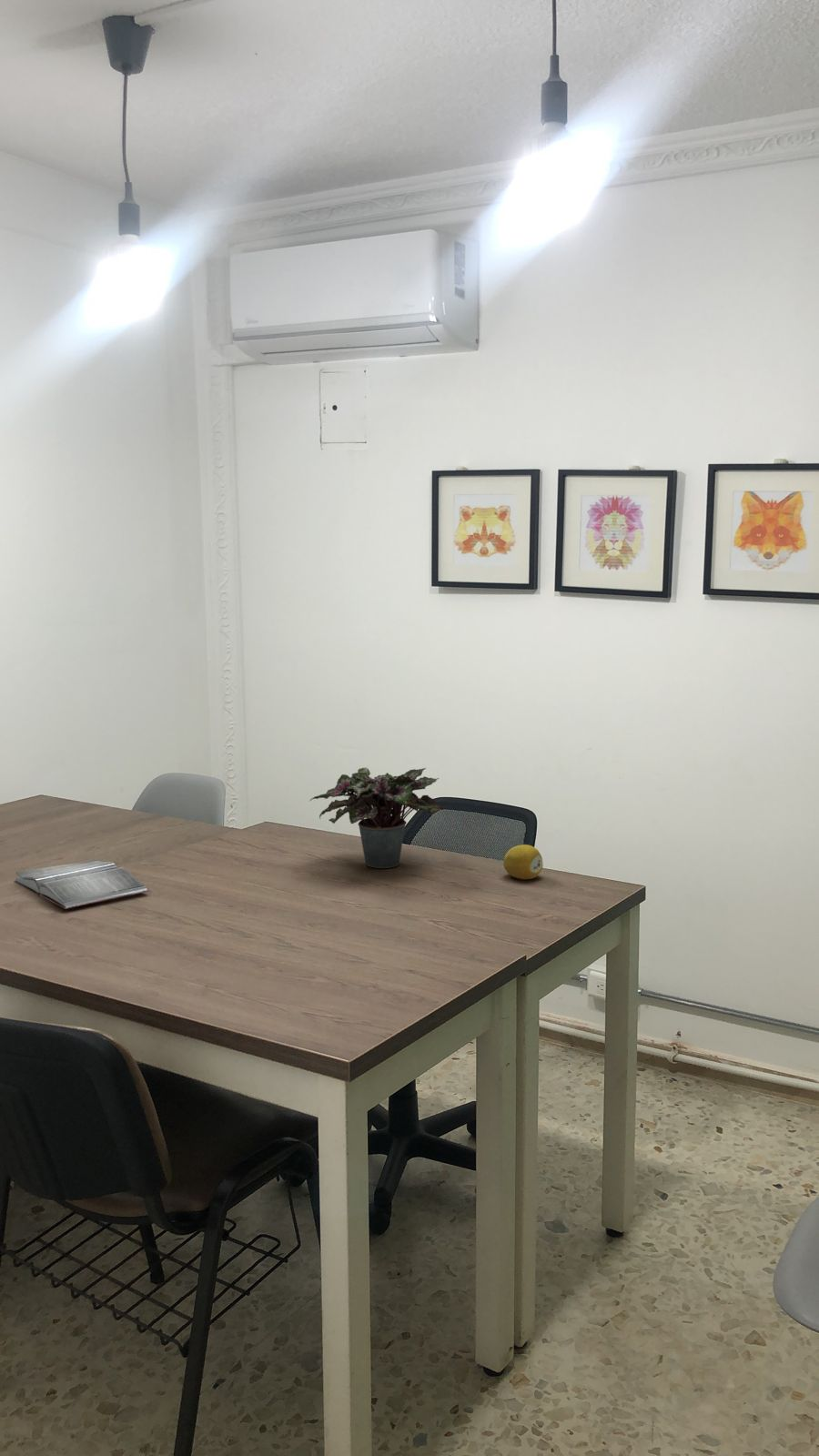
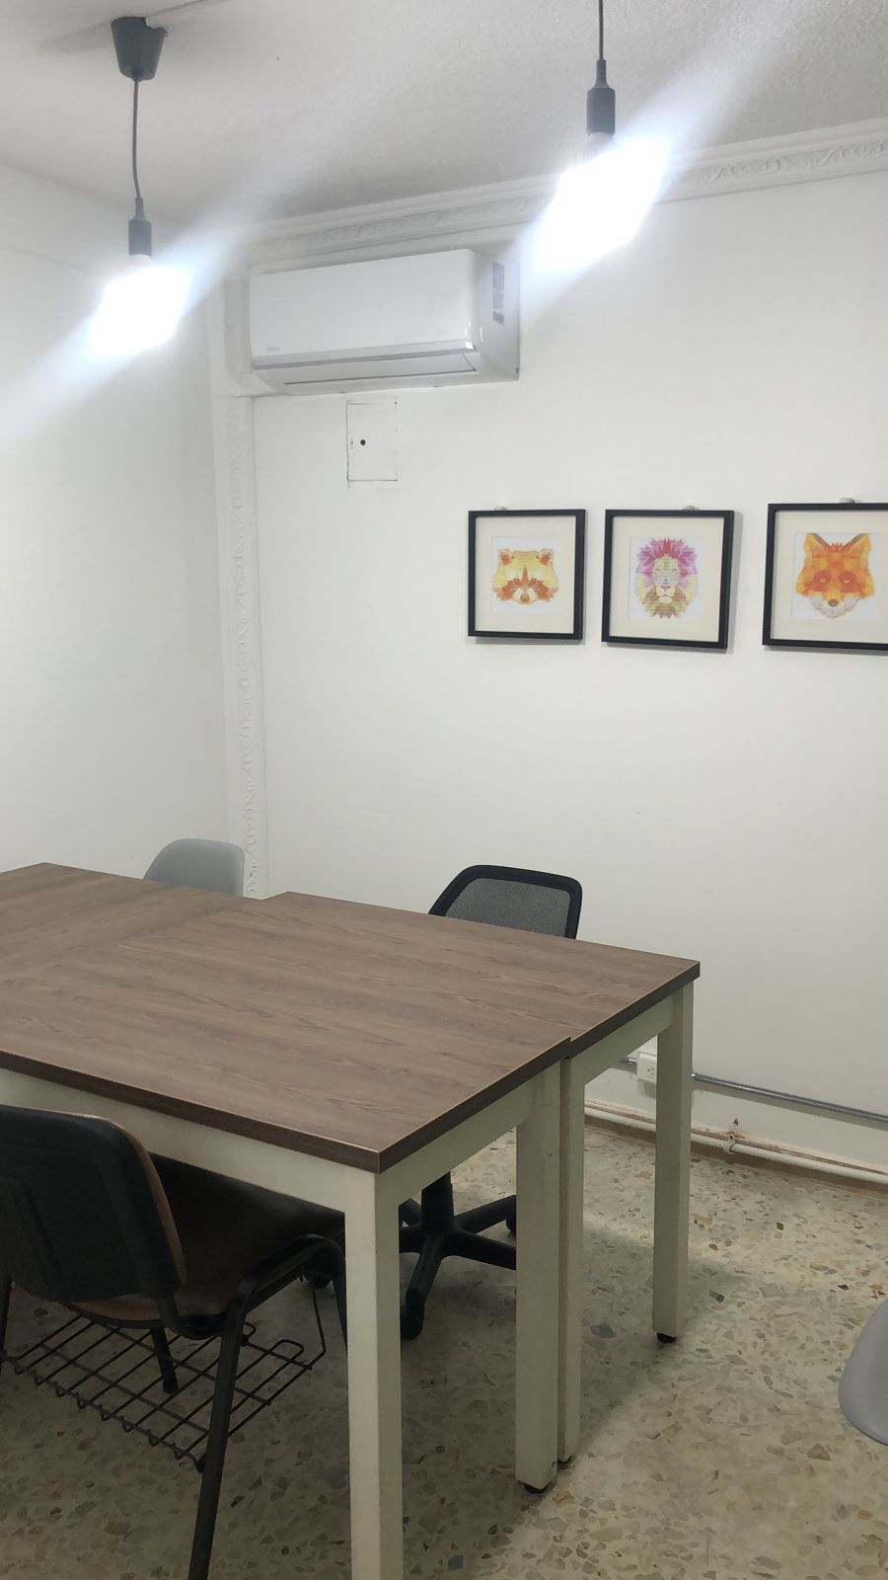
- fruit (522, 862)
- hardback book (80, 880)
- potted plant (379, 817)
